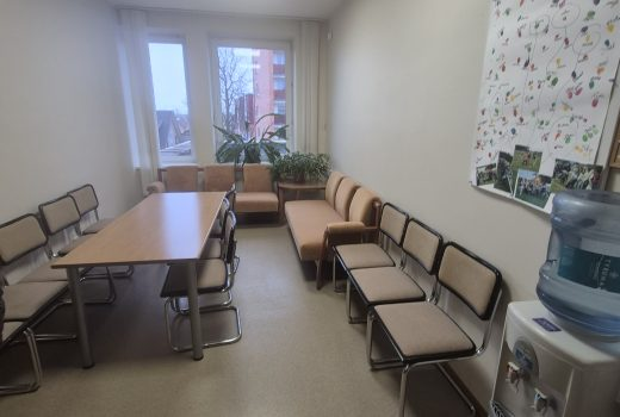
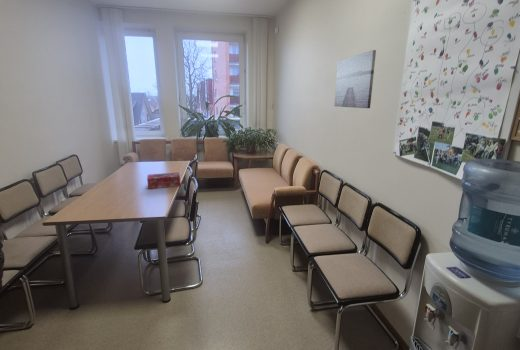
+ tissue box (164, 180)
+ wall art (352, 82)
